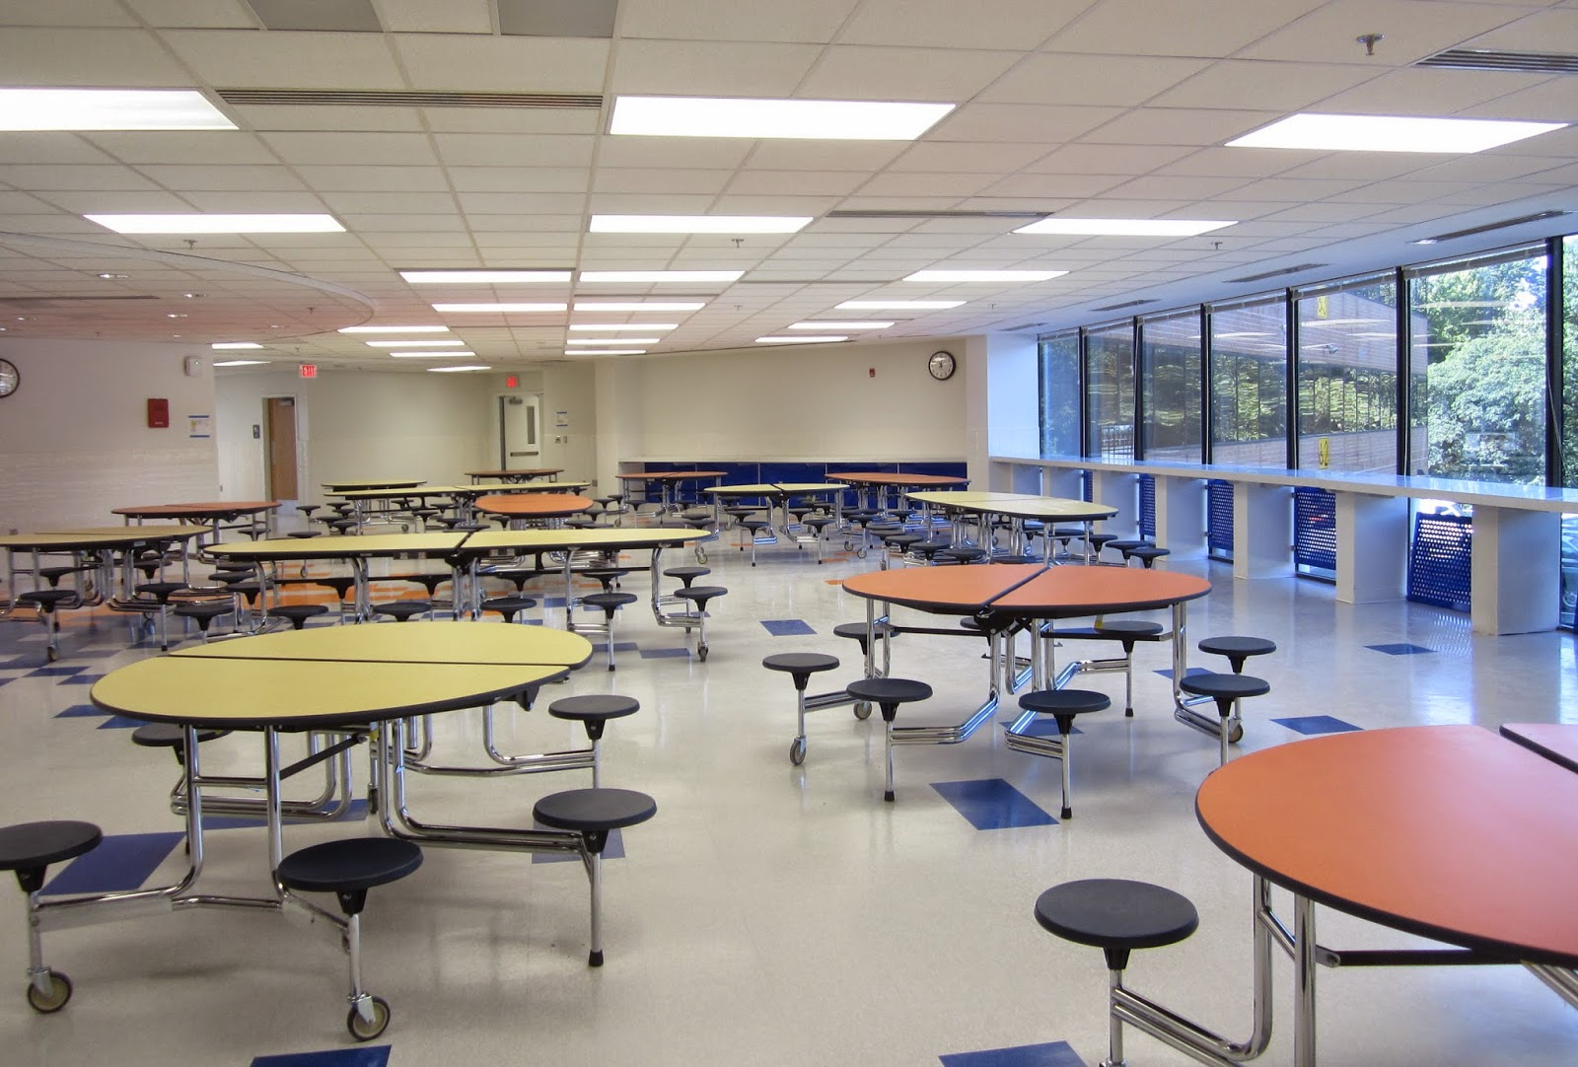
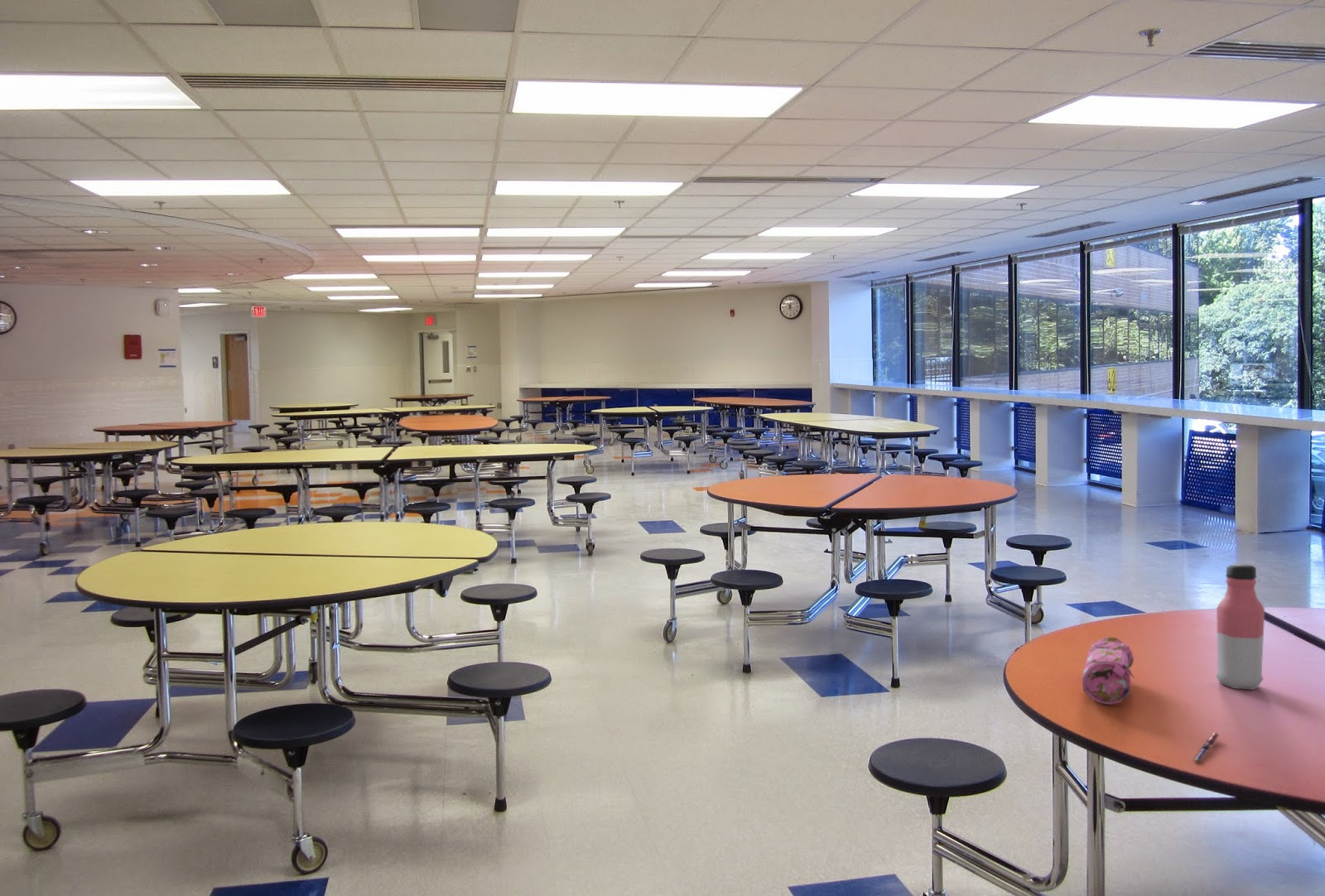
+ pencil case (1108, 668)
+ pen (1206, 746)
+ water bottle (1240, 624)
